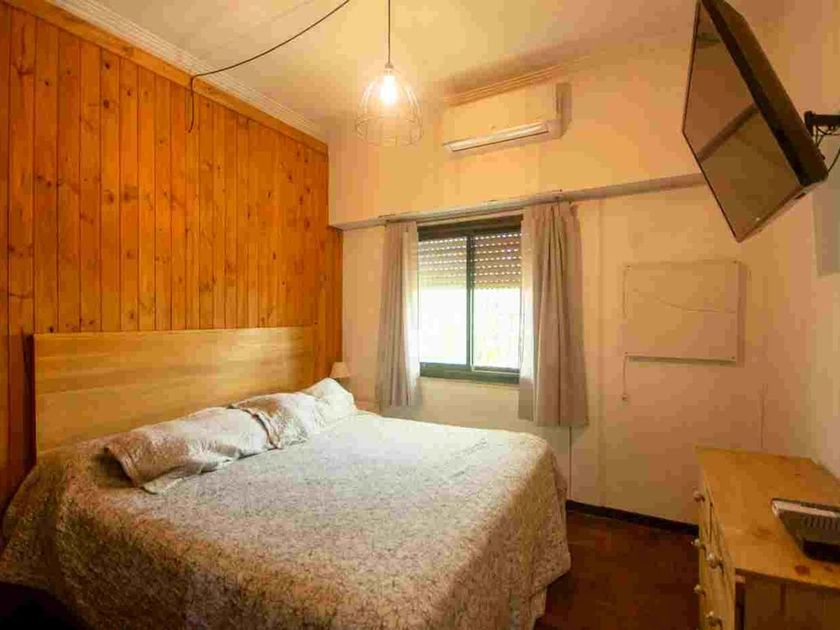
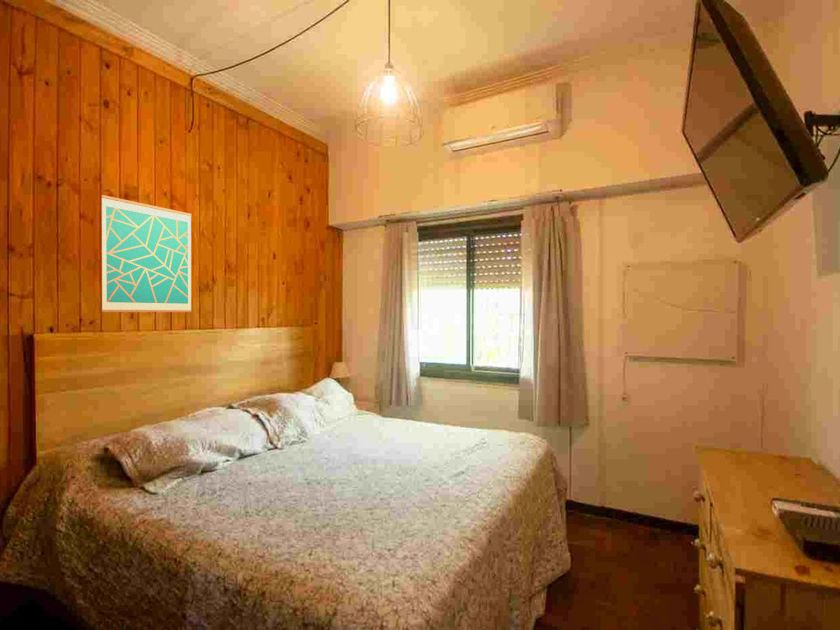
+ wall art (150, 258)
